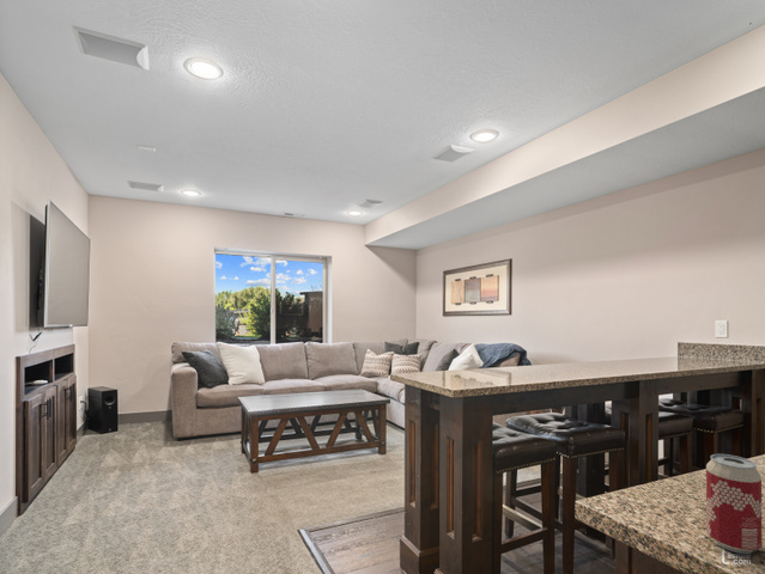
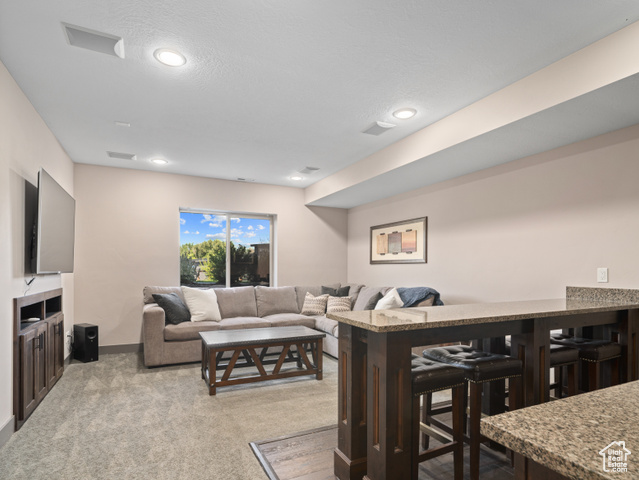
- beverage can (733, 502)
